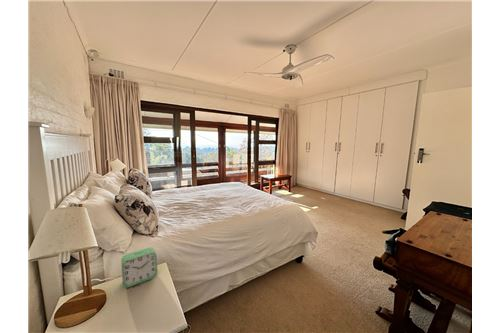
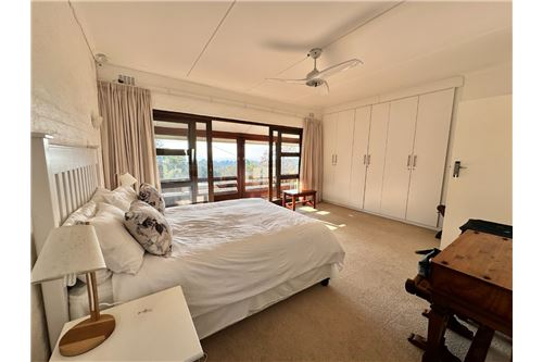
- alarm clock (139, 265)
